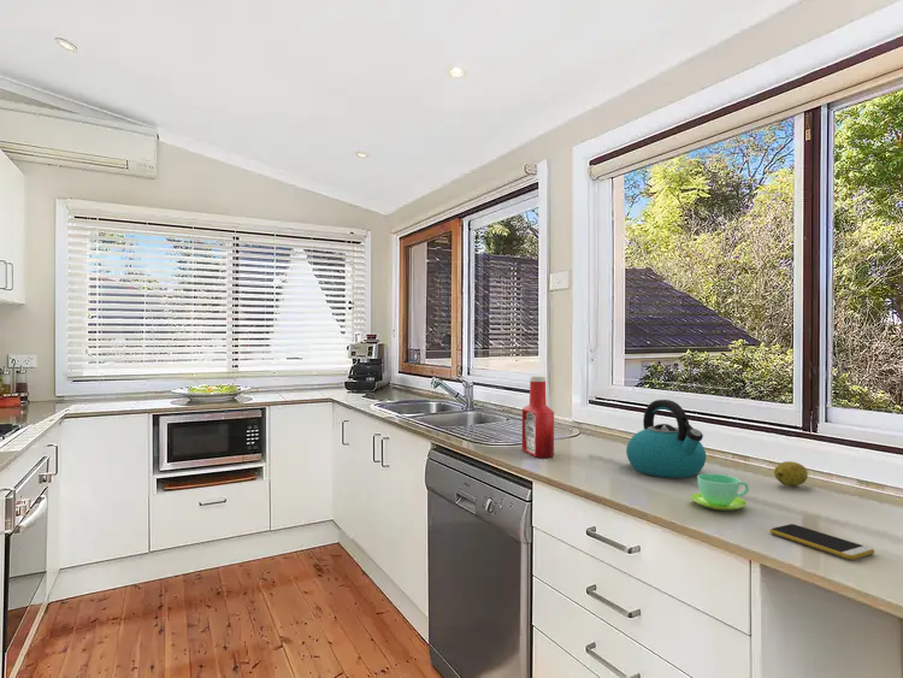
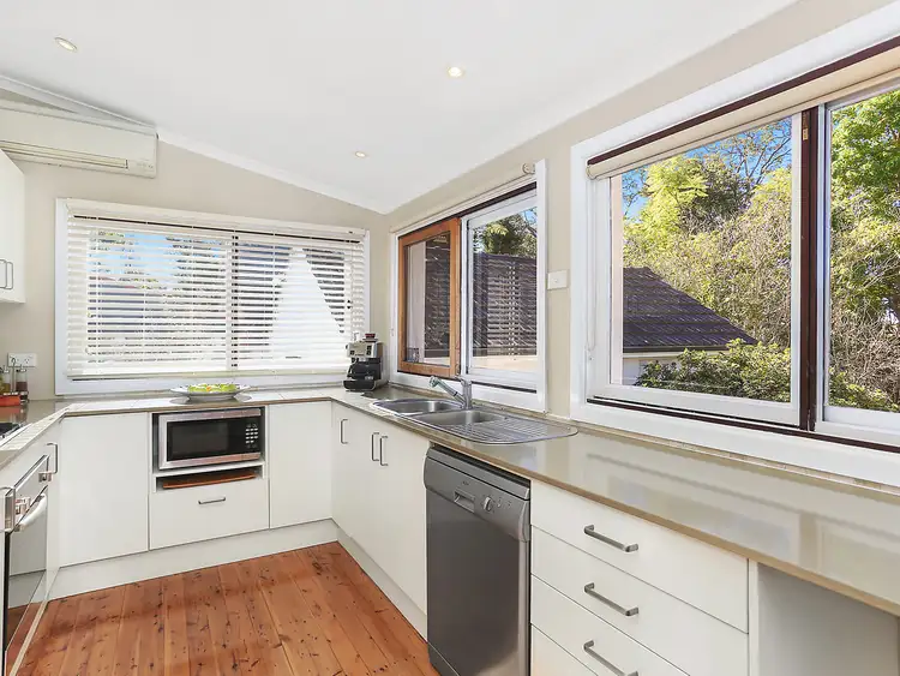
- soap bottle (537, 414)
- kettle (668, 436)
- smartphone (819, 540)
- cup (719, 491)
- fruit (791, 473)
